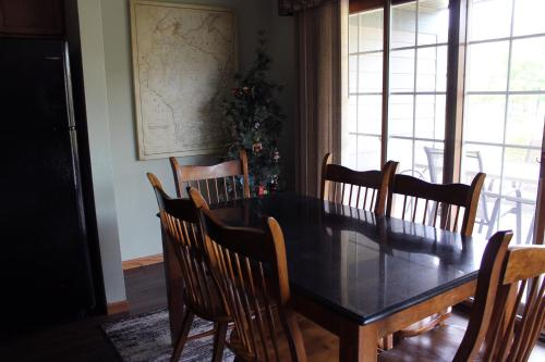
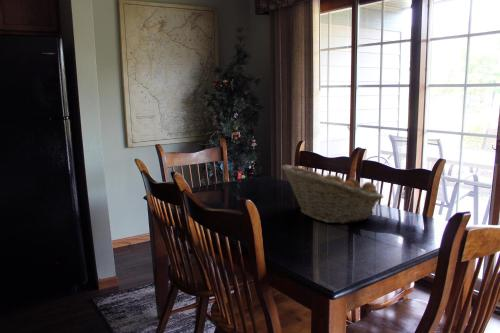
+ fruit basket (329, 189)
